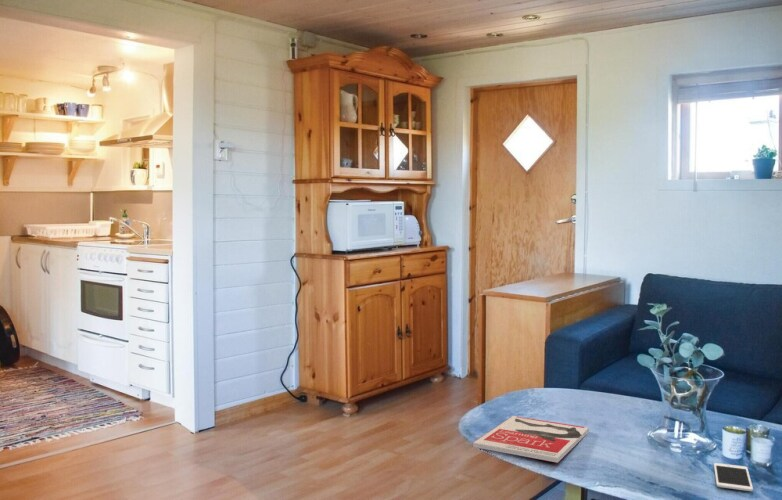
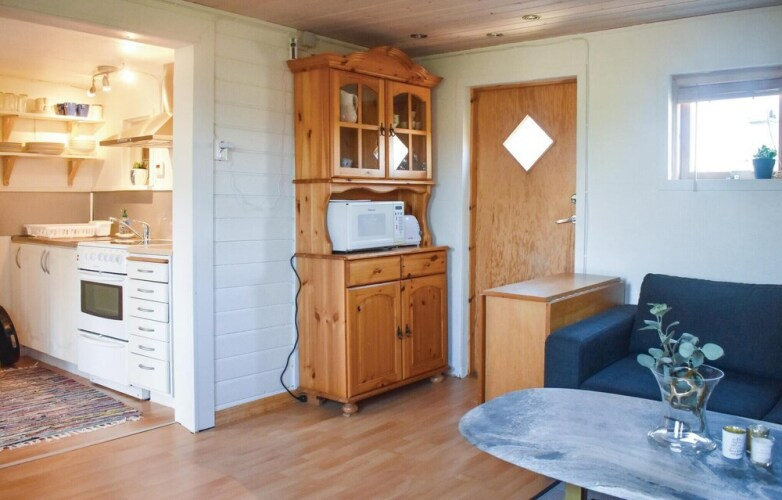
- cell phone (732, 476)
- book (532, 436)
